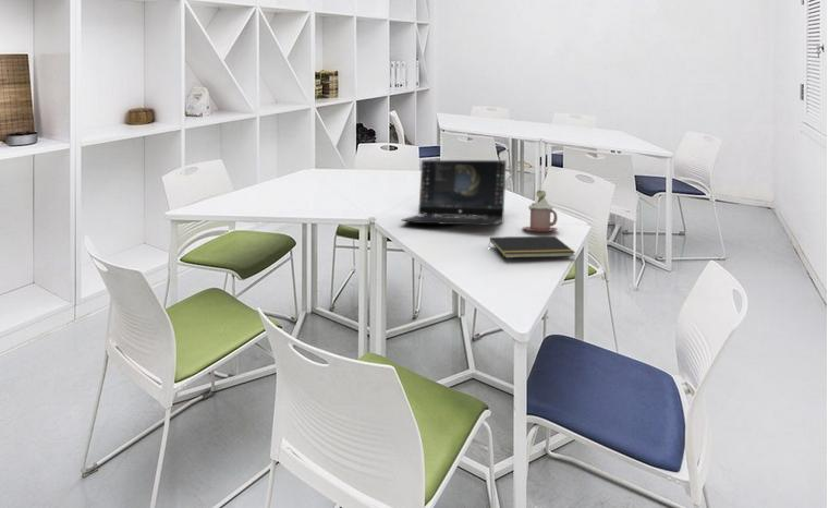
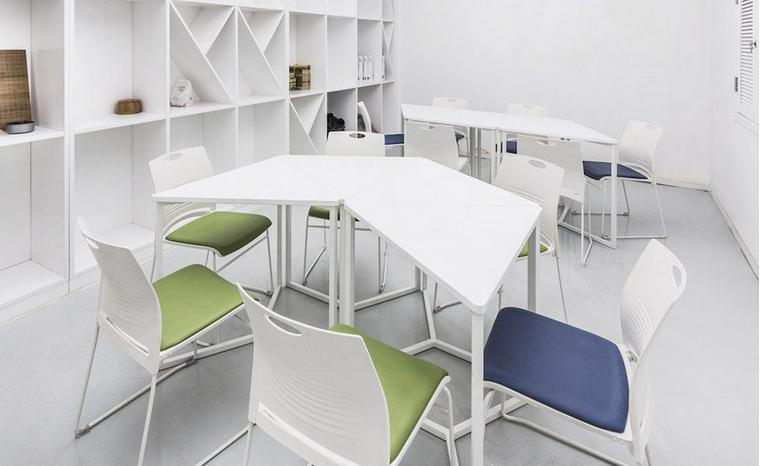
- notepad (531, 246)
- mug (540, 210)
- laptop (454, 191)
